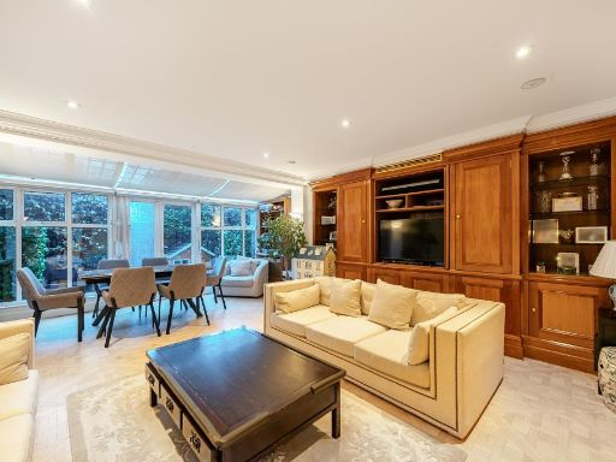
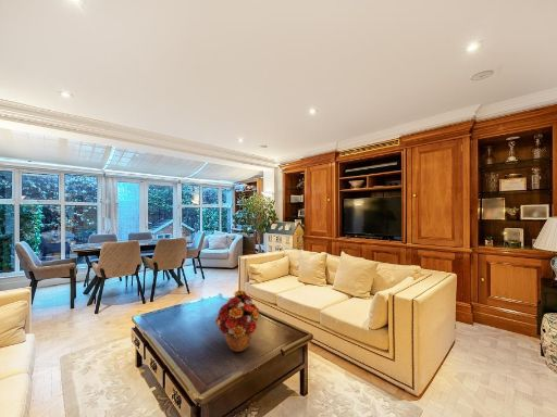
+ flower arrangement (237, 319)
